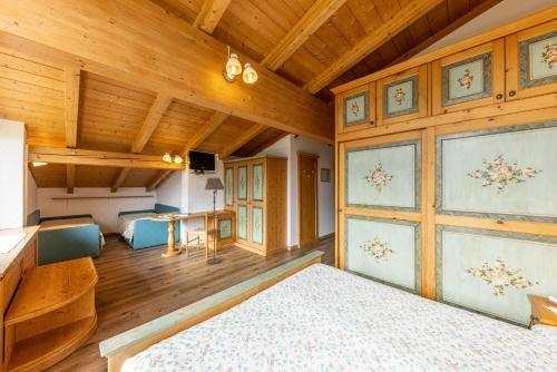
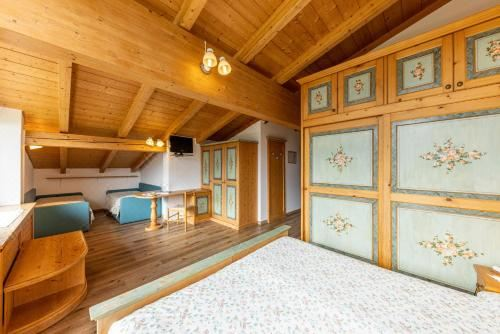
- floor lamp (214, 219)
